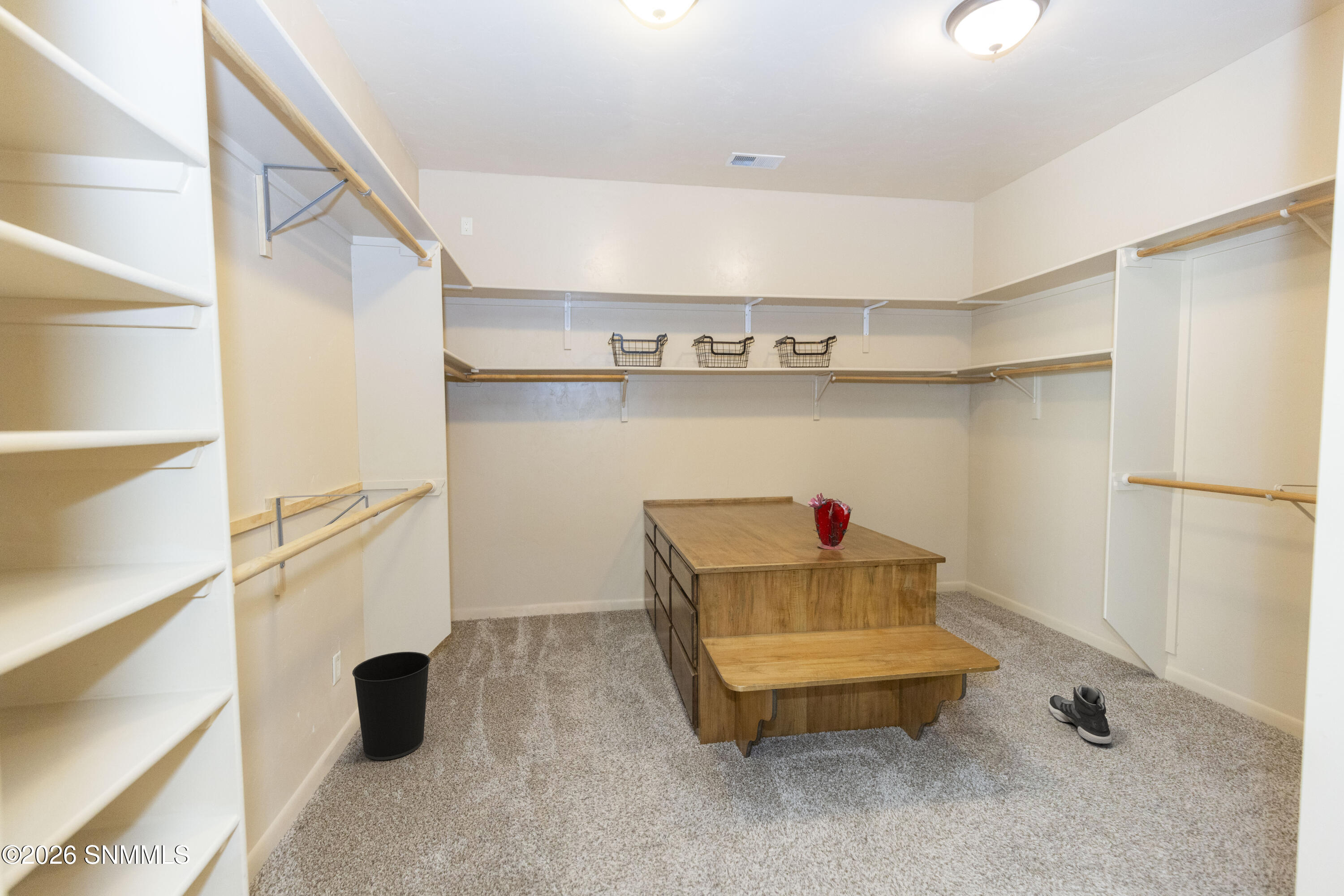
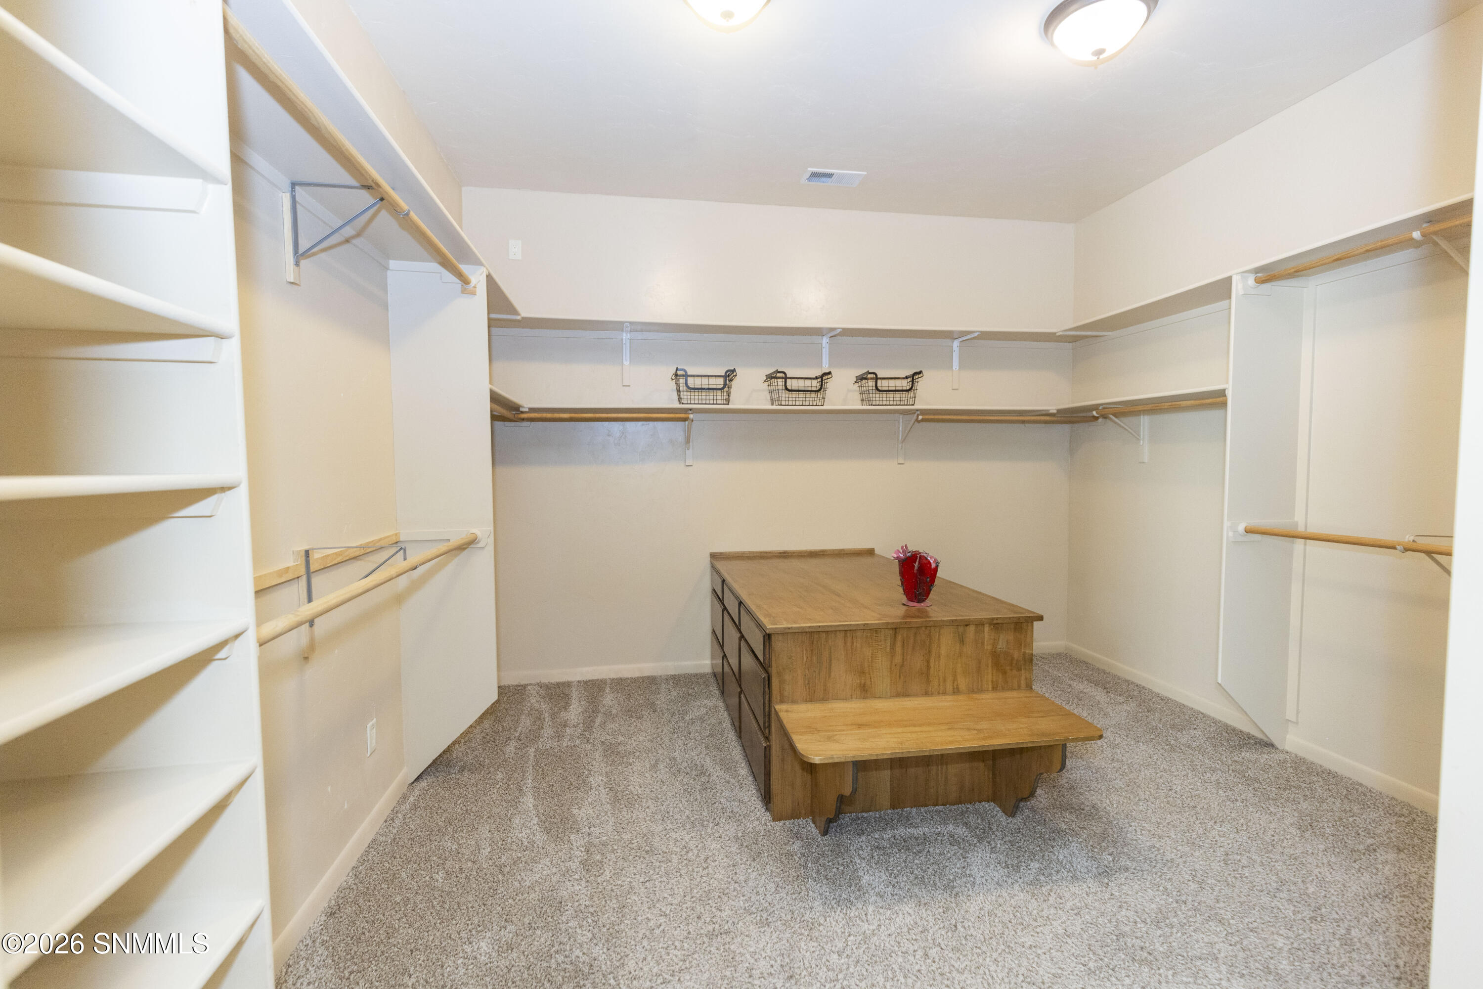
- sneaker (1079, 704)
- wastebasket (393, 705)
